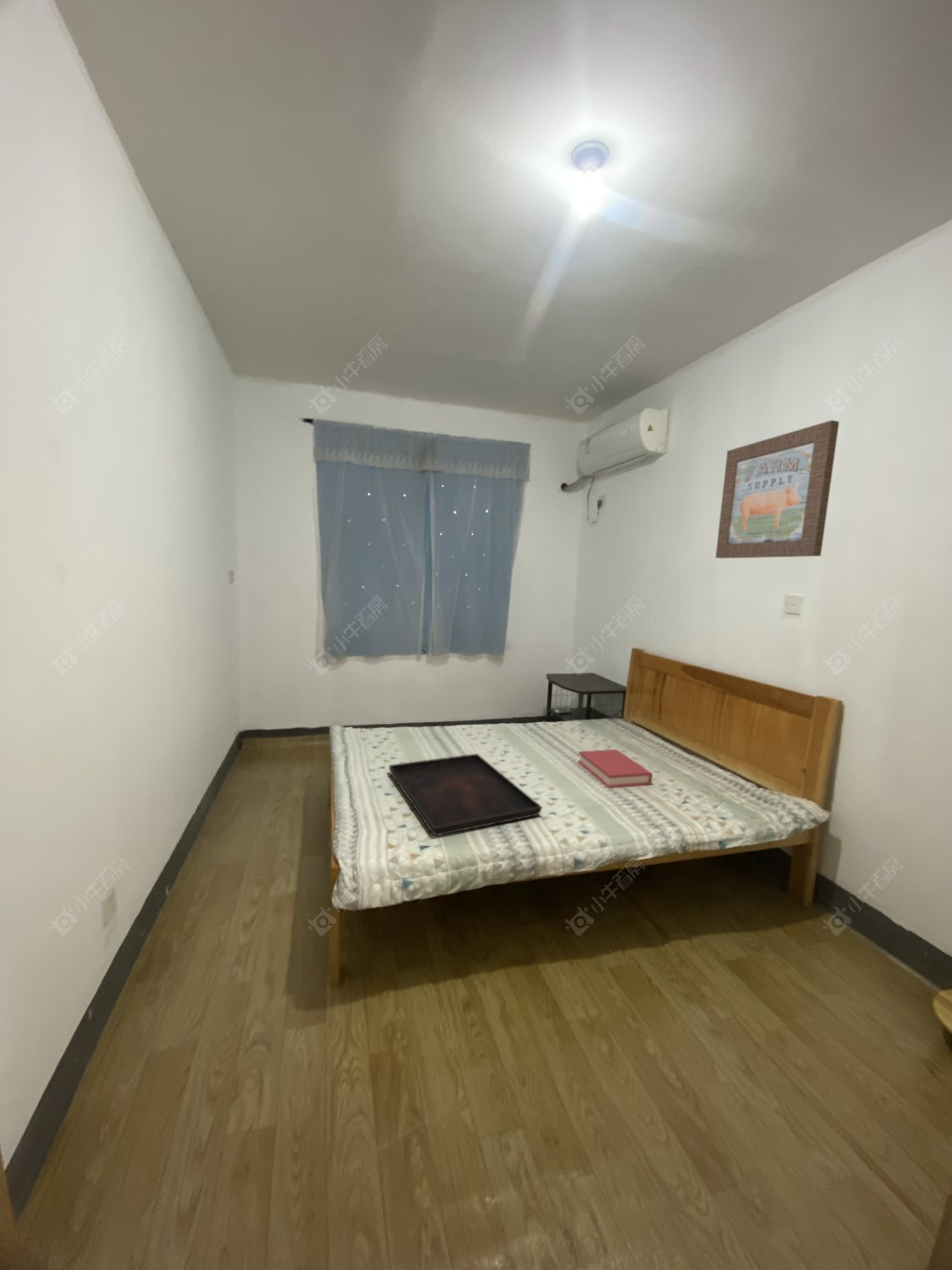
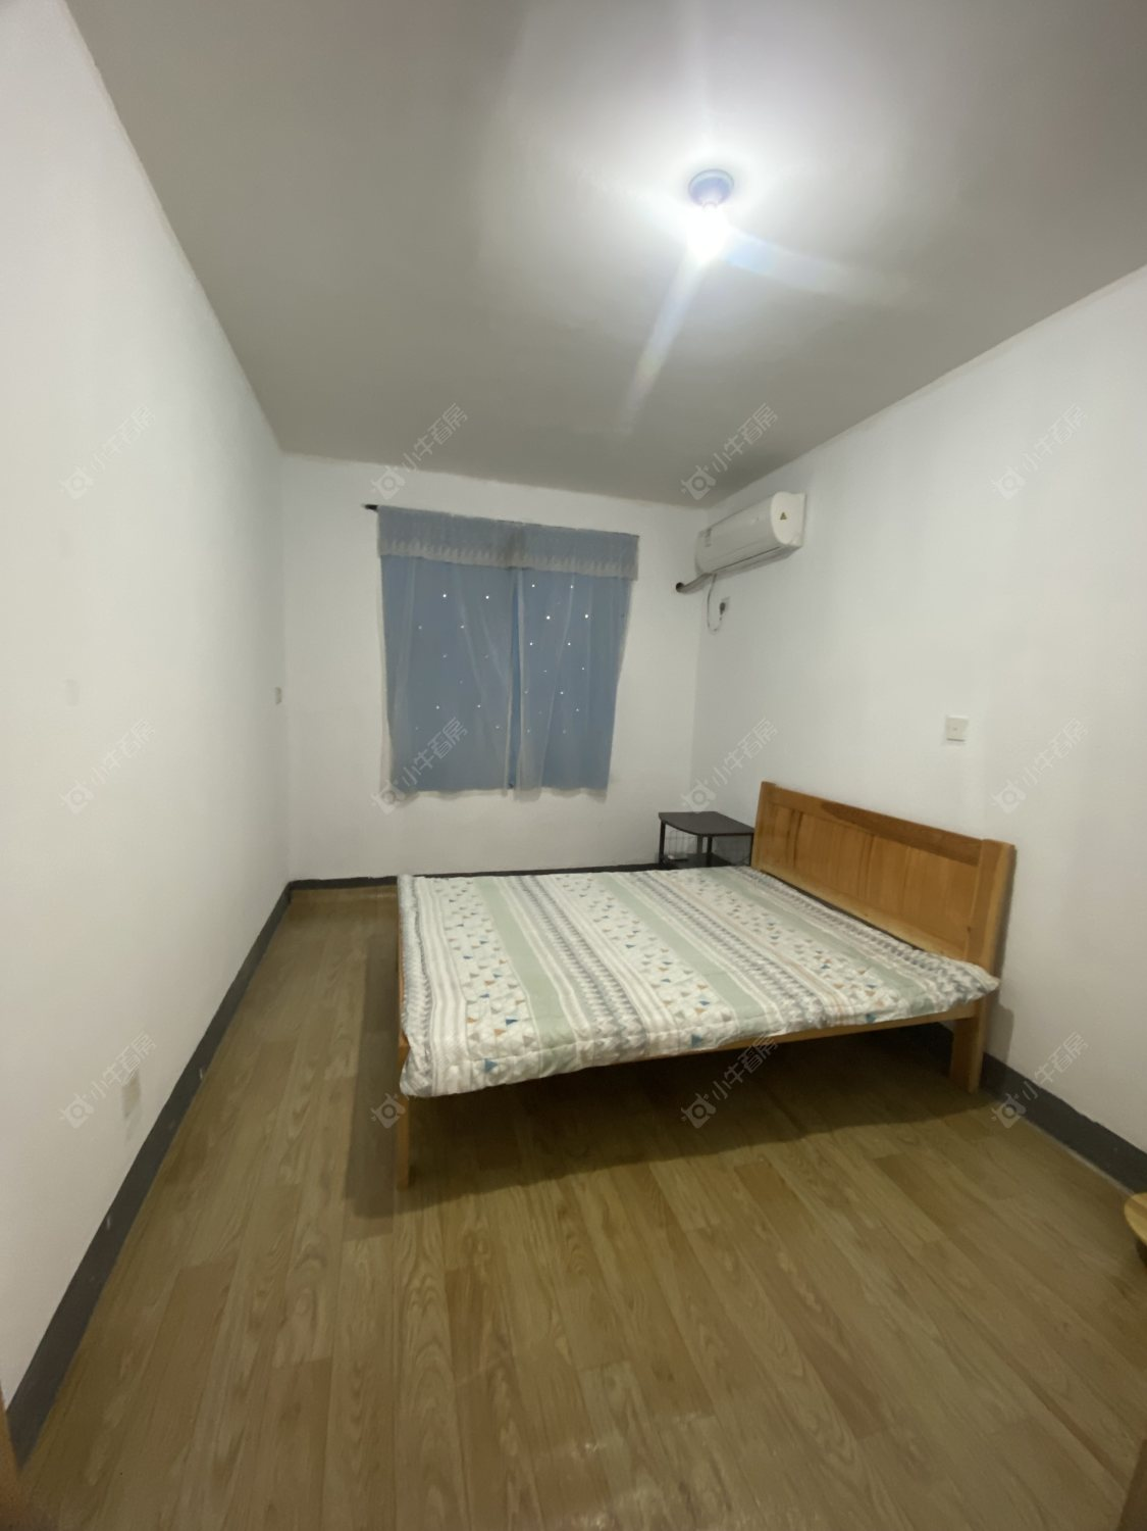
- wall art (769, 498)
- hardback book (613, 767)
- serving tray (459, 788)
